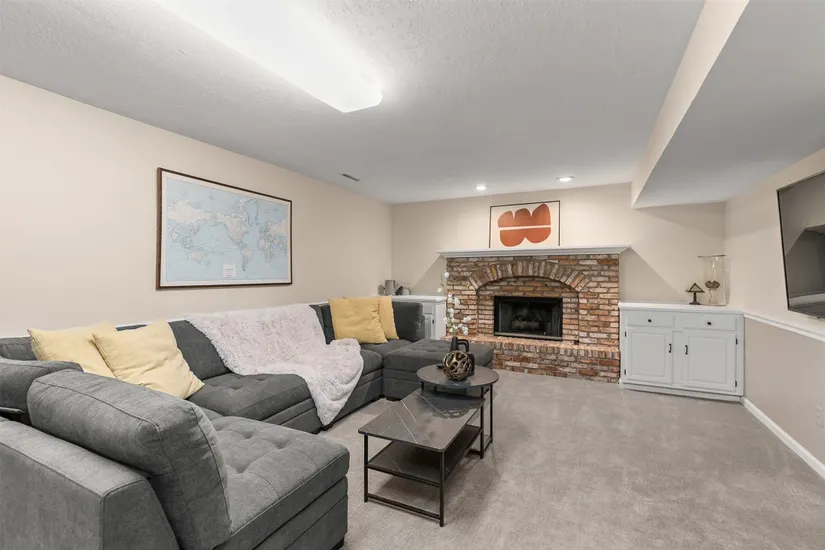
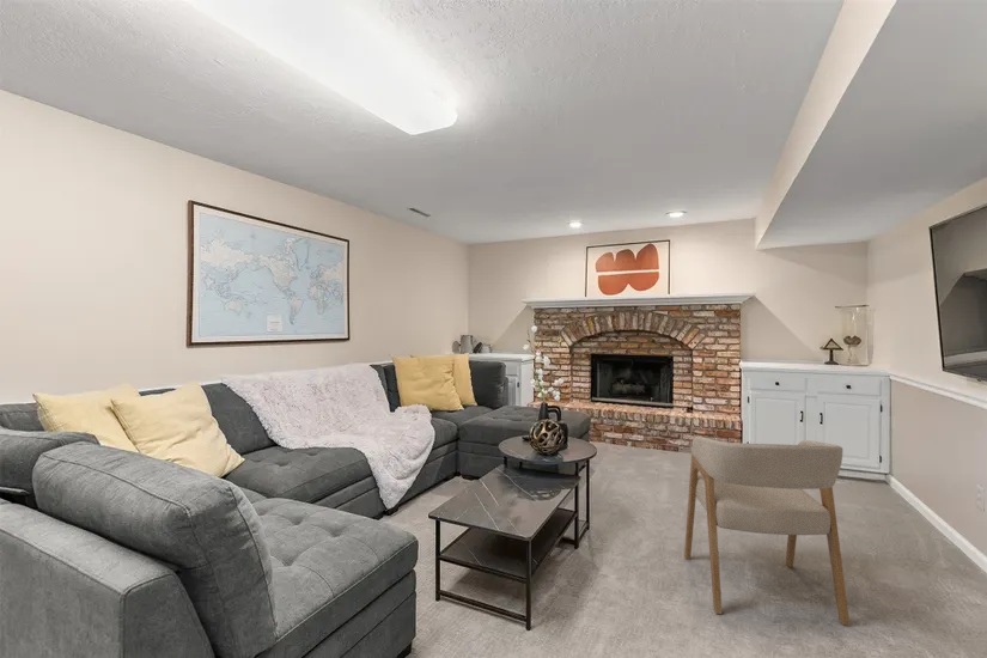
+ armchair (760, 511)
